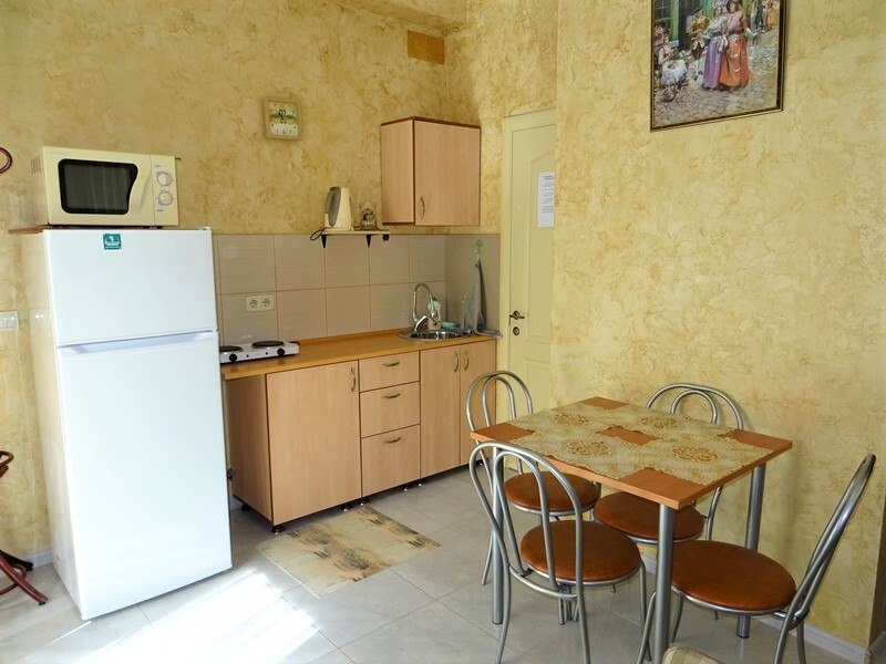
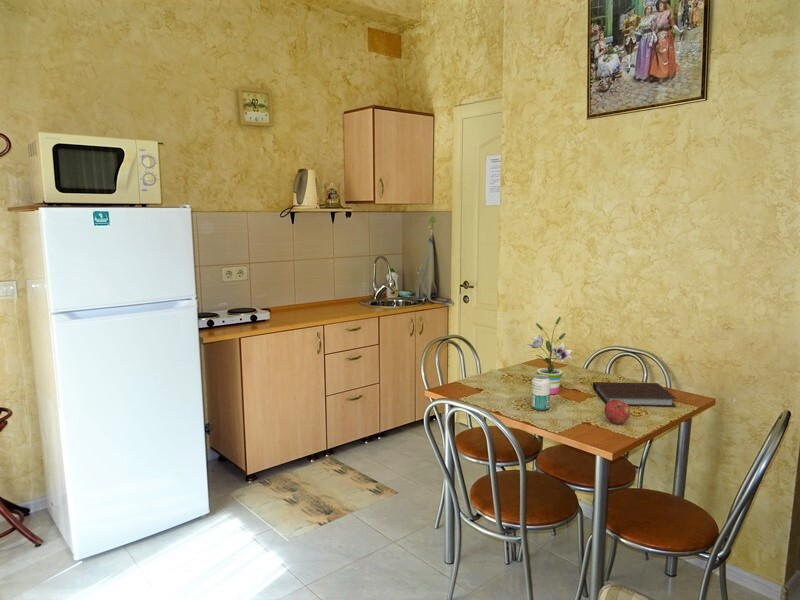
+ notebook (632, 393)
+ potted plant (548, 356)
+ apple (617, 411)
+ beverage can (540, 392)
